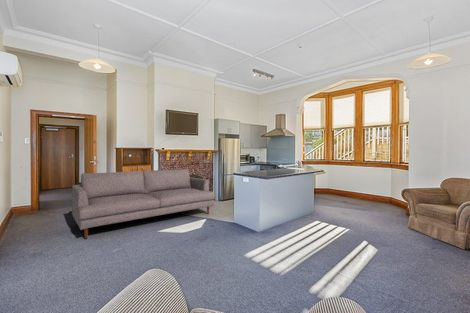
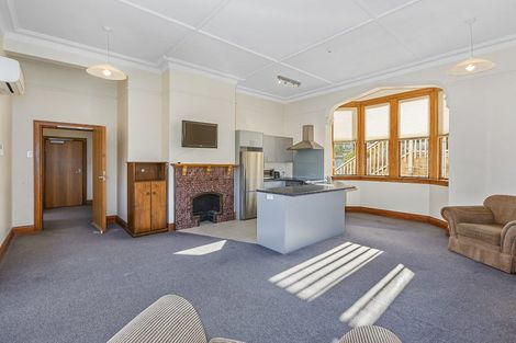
- sofa (149, 195)
